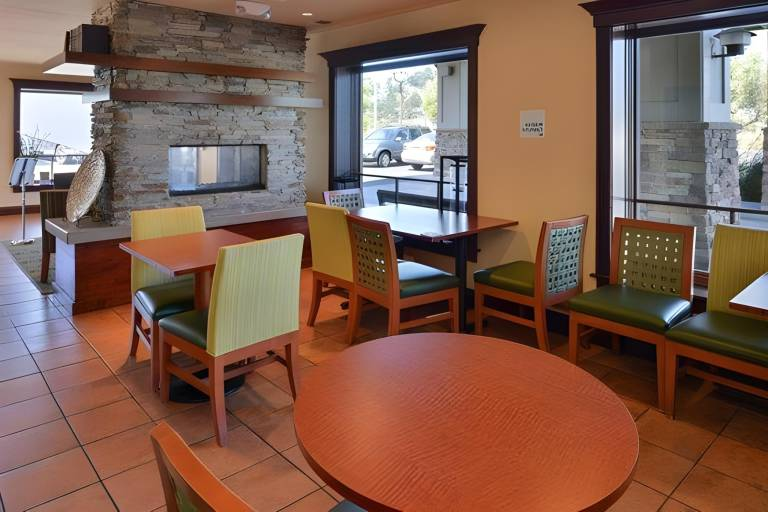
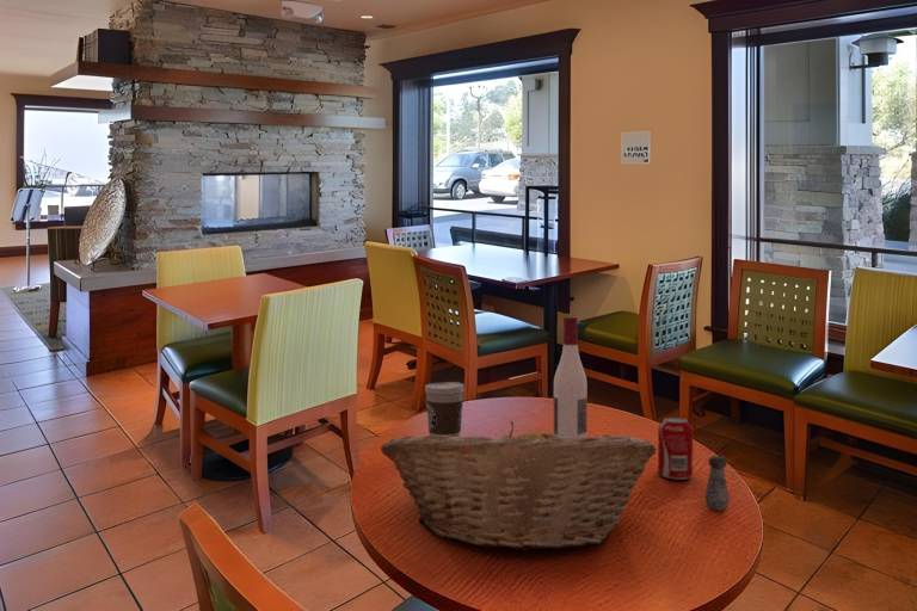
+ salt shaker (716, 482)
+ beverage can (675, 446)
+ coffee cup (444, 415)
+ fruit basket (516, 470)
+ alcohol (570, 378)
